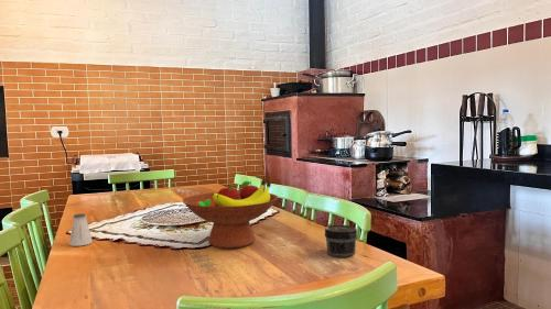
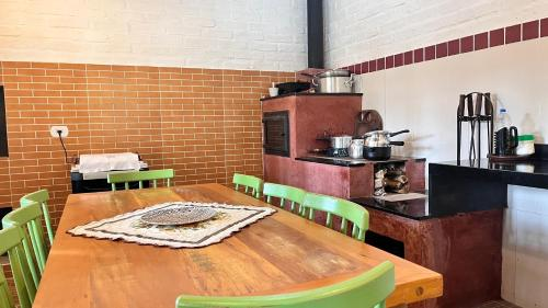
- fruit bowl (230, 211)
- jar (341, 241)
- saltshaker (79, 229)
